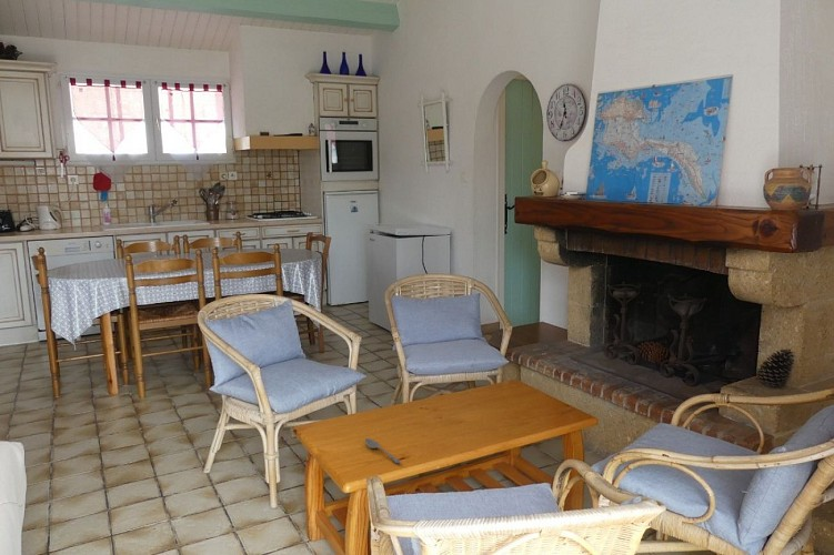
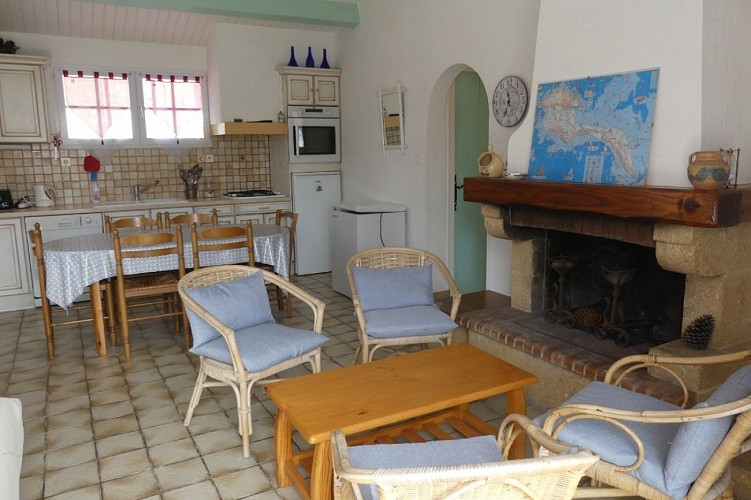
- spoon (383, 450)
